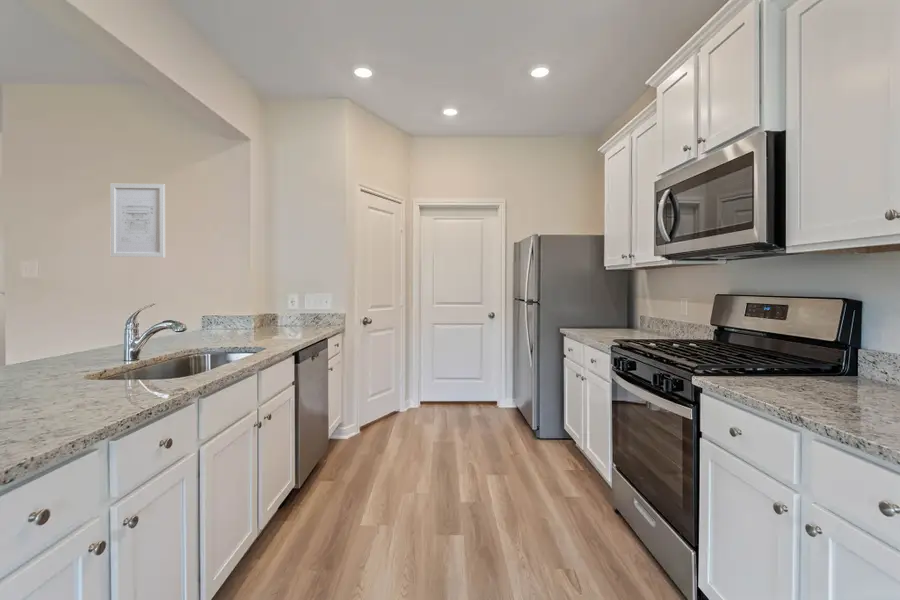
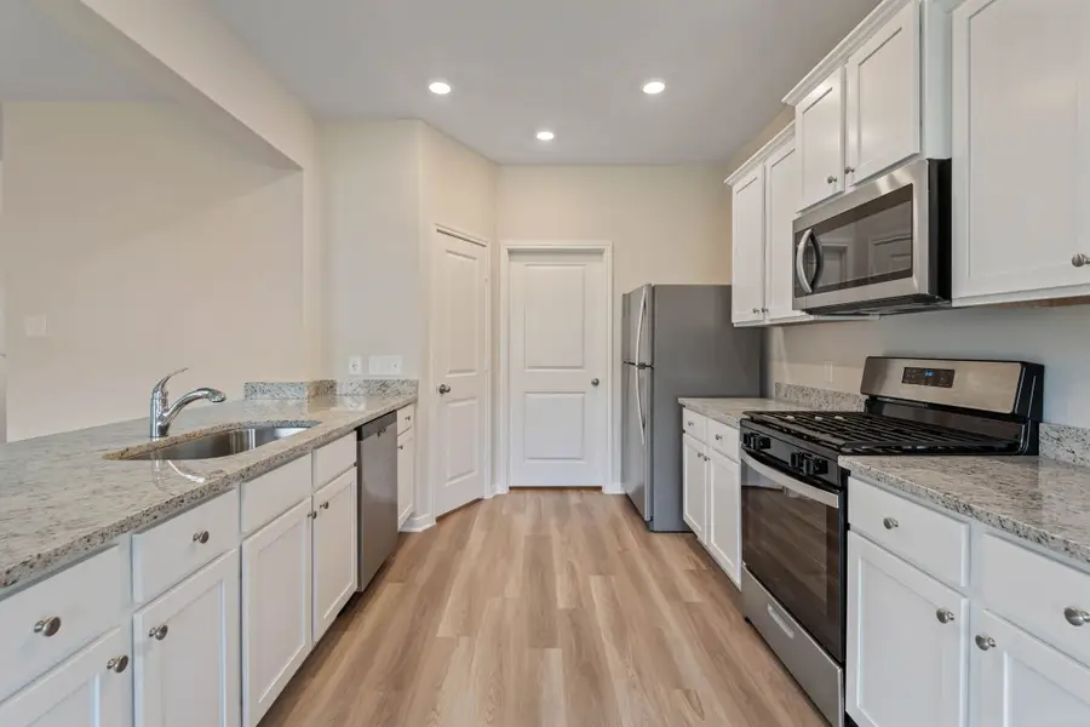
- wall art (137, 220)
